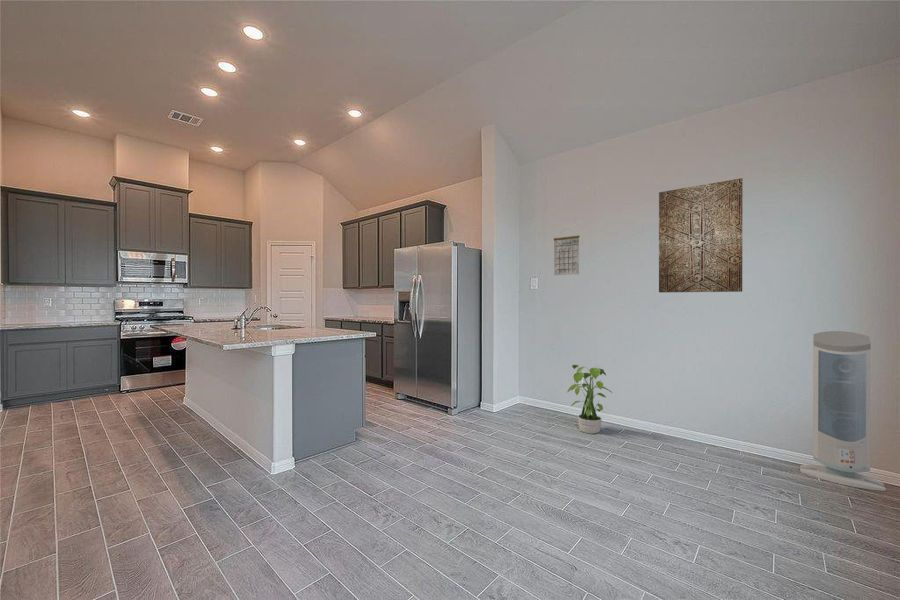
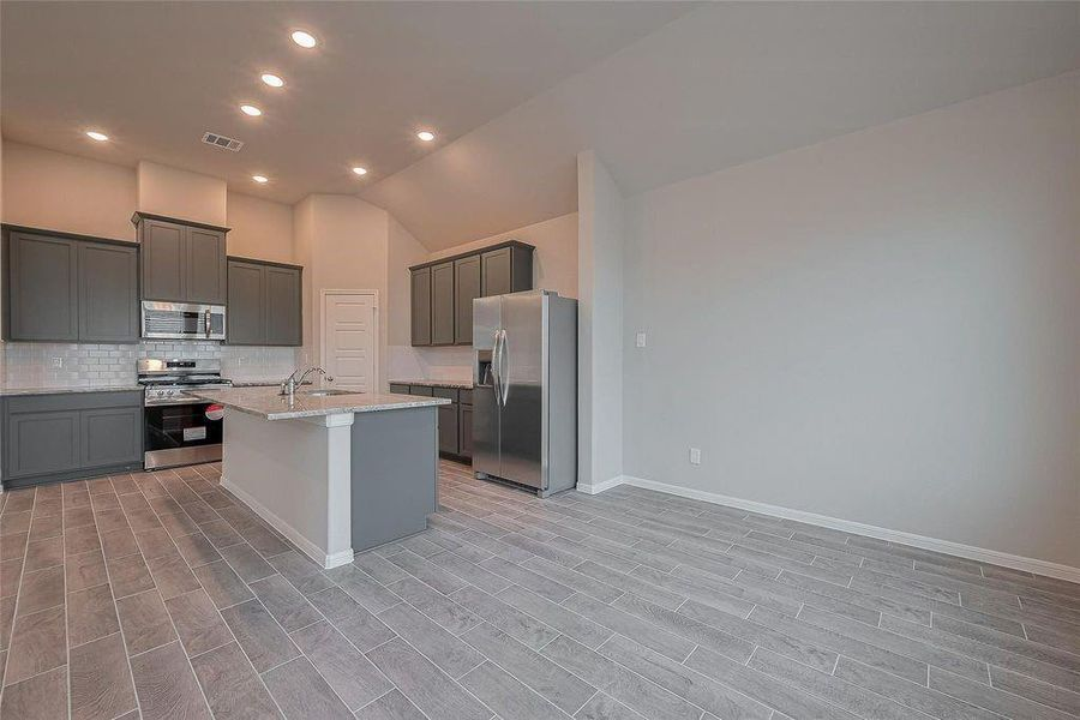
- calendar (566, 251)
- potted plant (589, 397)
- air purifier (840, 404)
- wall art (698, 239)
